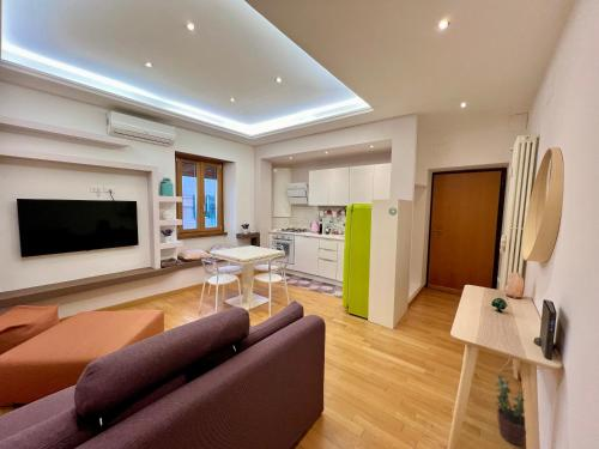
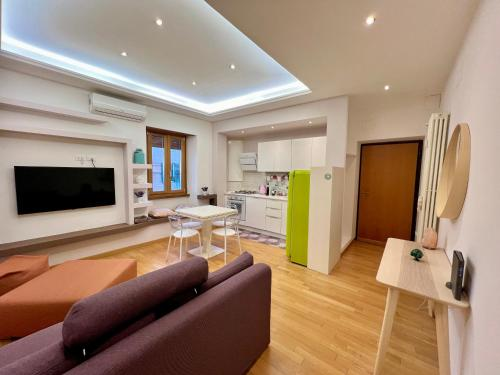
- potted plant (514, 409)
